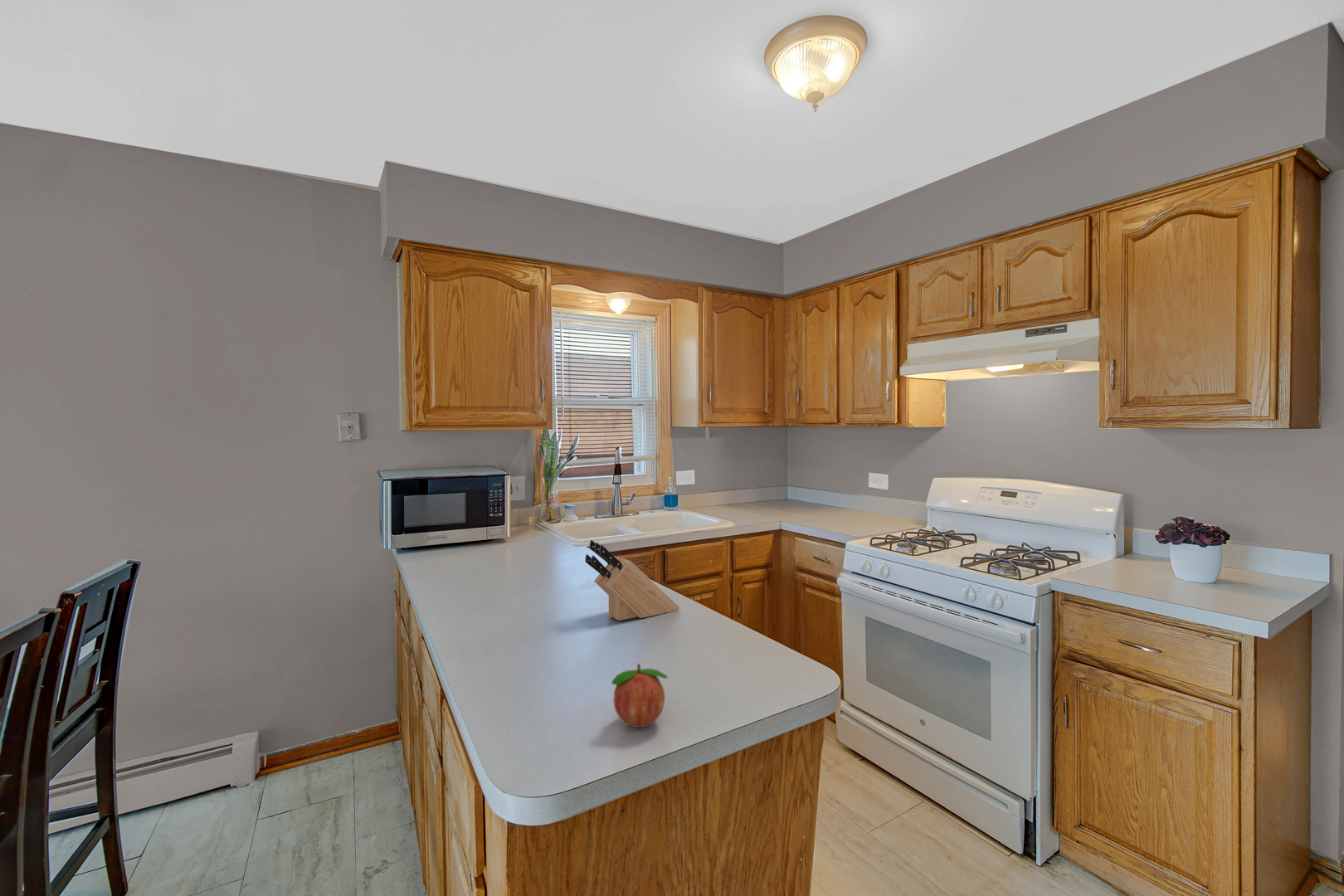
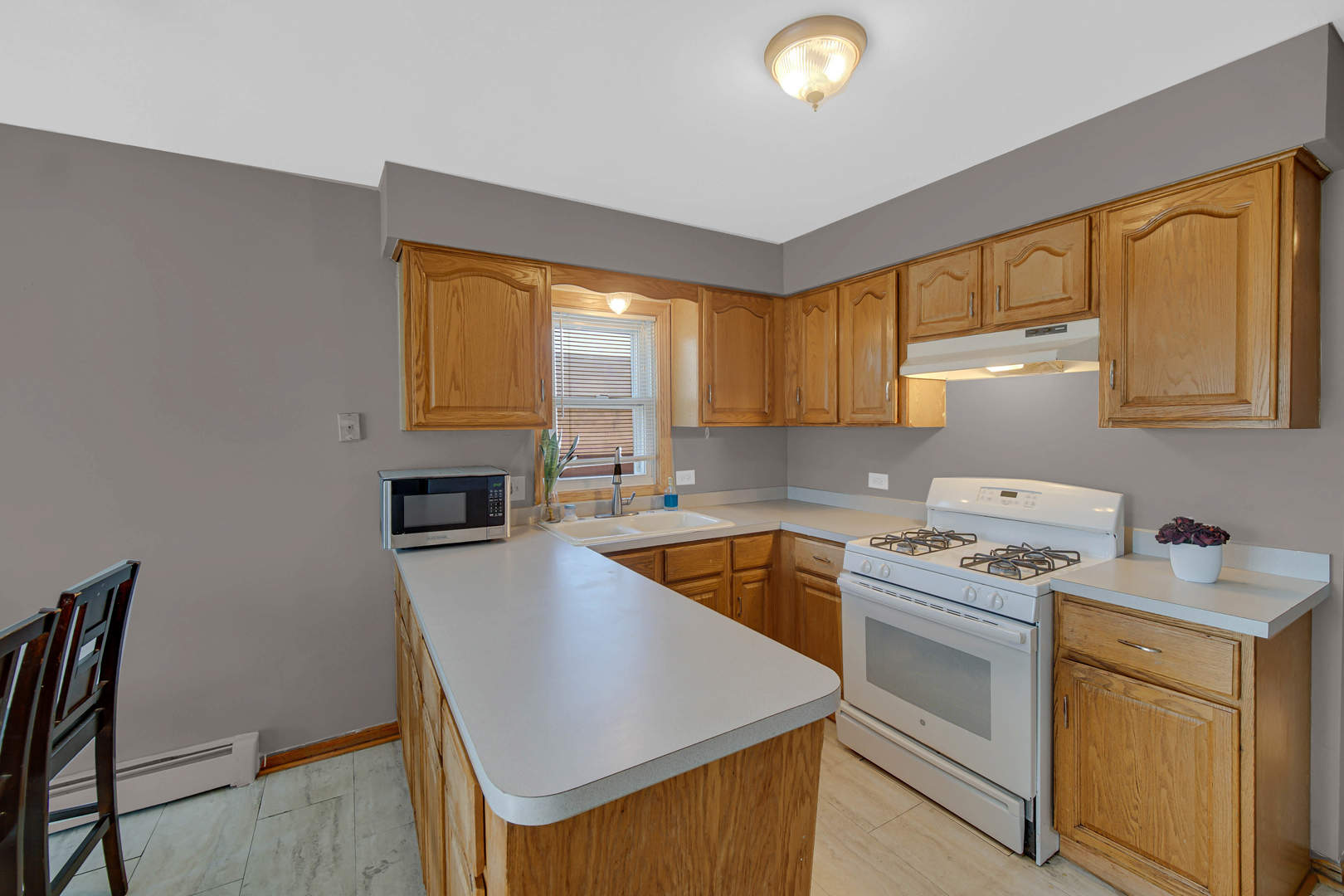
- fruit (640, 693)
- knife block (631, 576)
